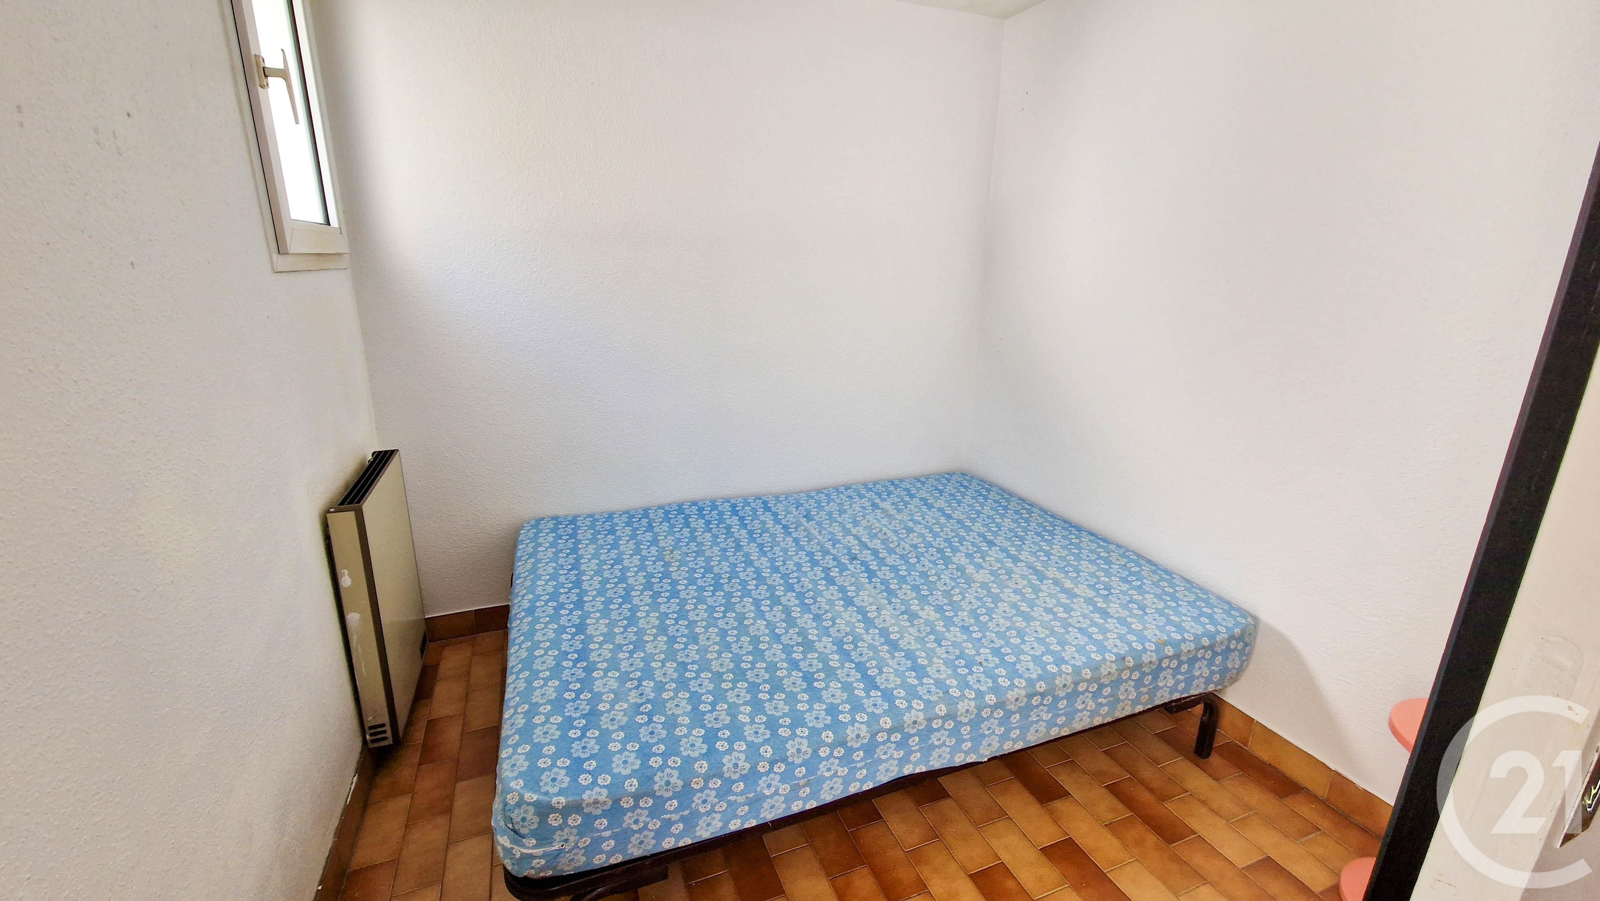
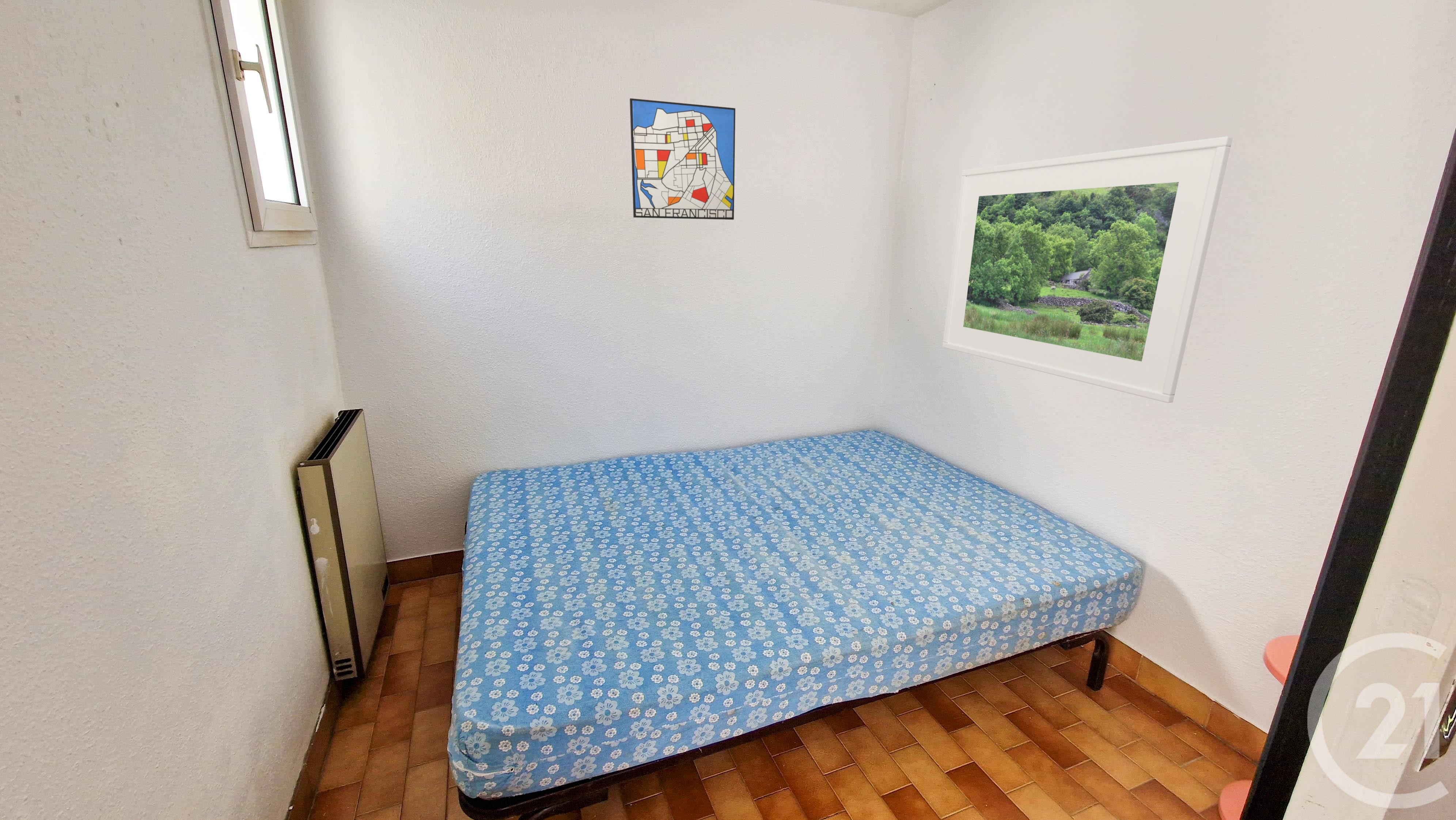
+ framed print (1051, 268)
+ wall art (685, 162)
